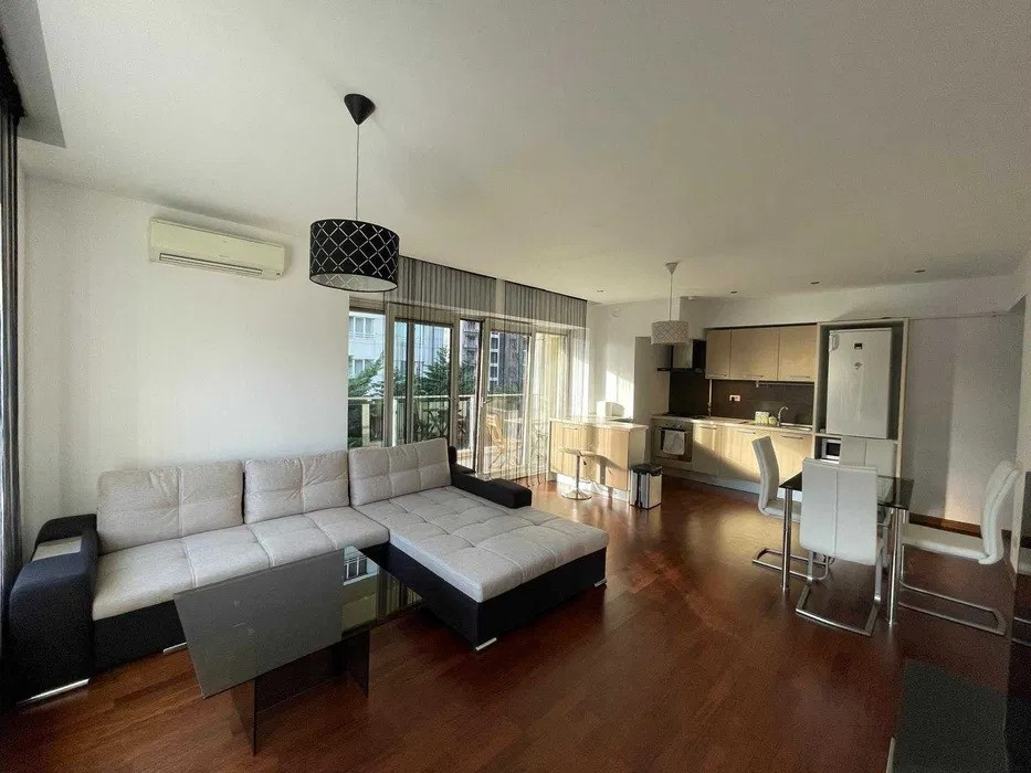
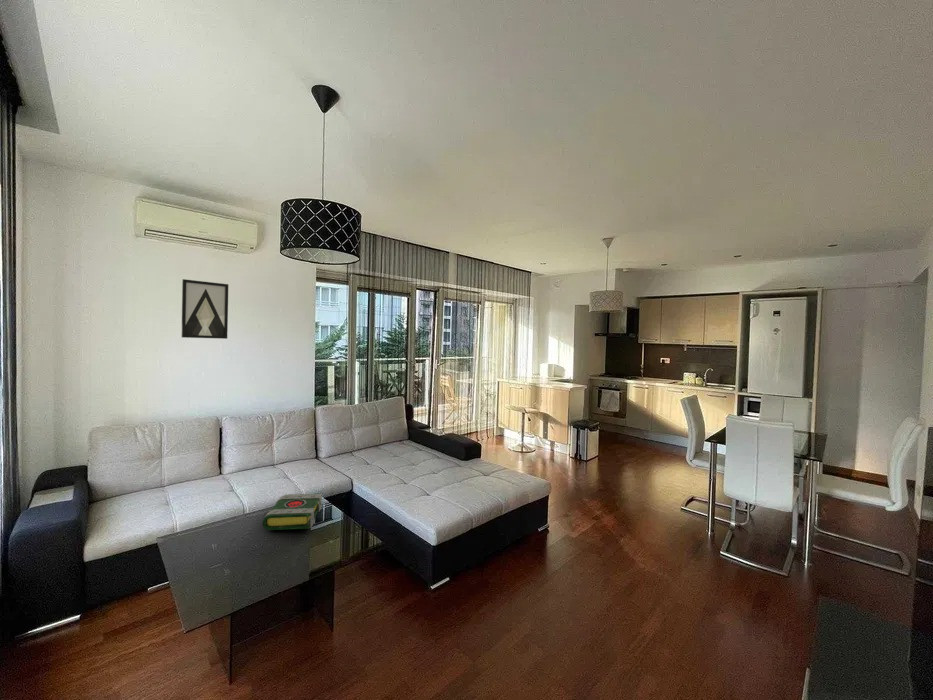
+ book (294, 510)
+ wall art (205, 310)
